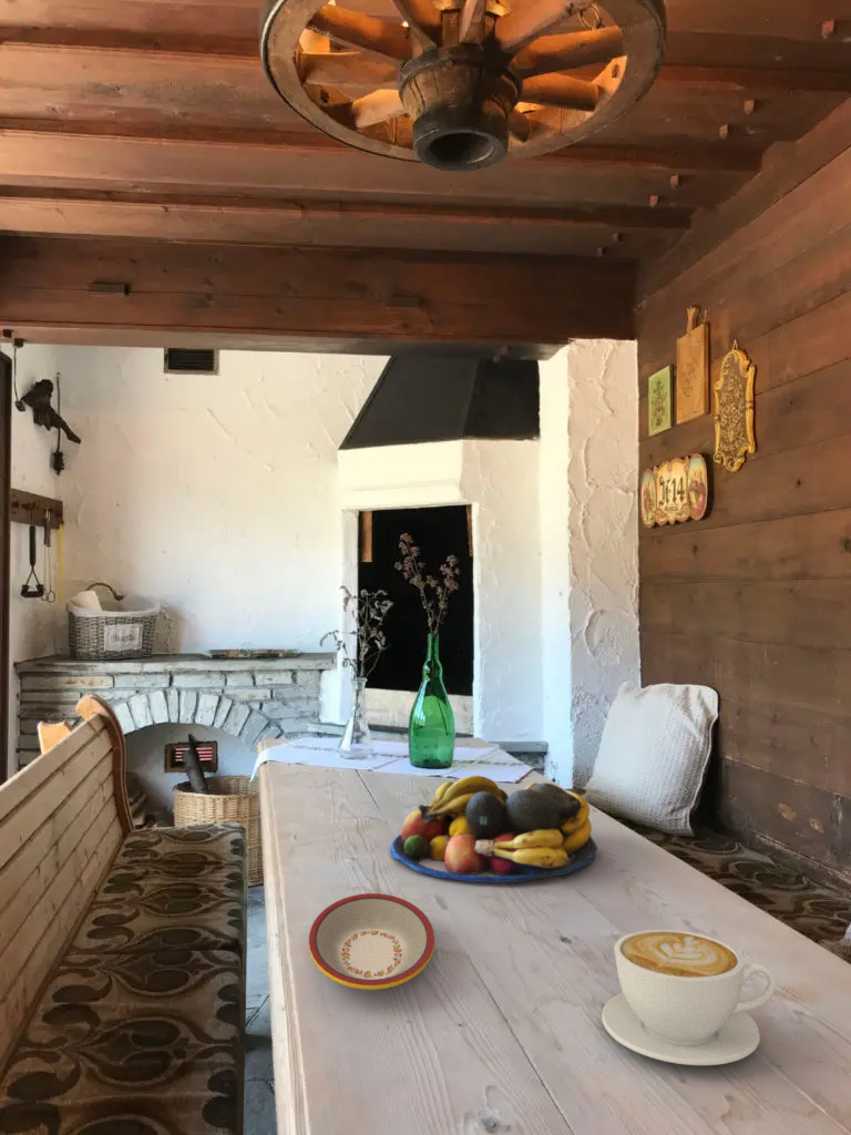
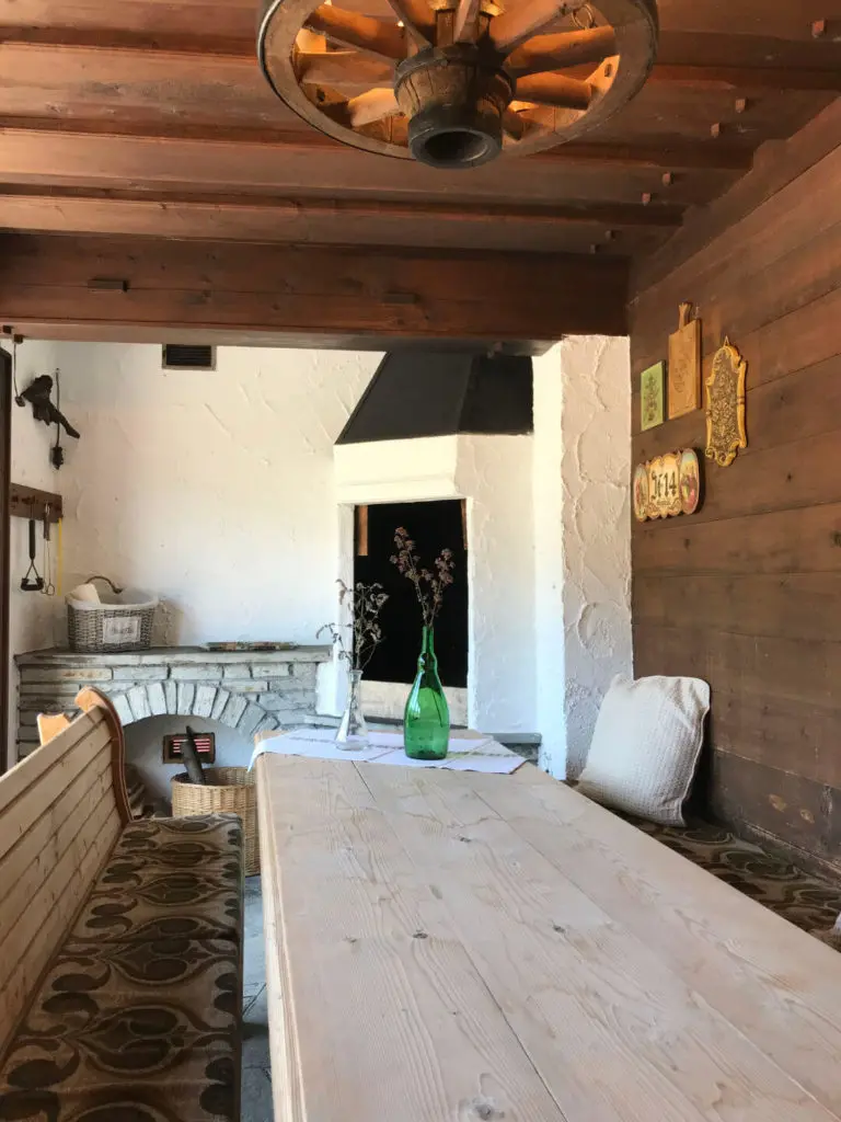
- plate (371, 943)
- fruit bowl (491, 811)
- coffee cup (686, 994)
